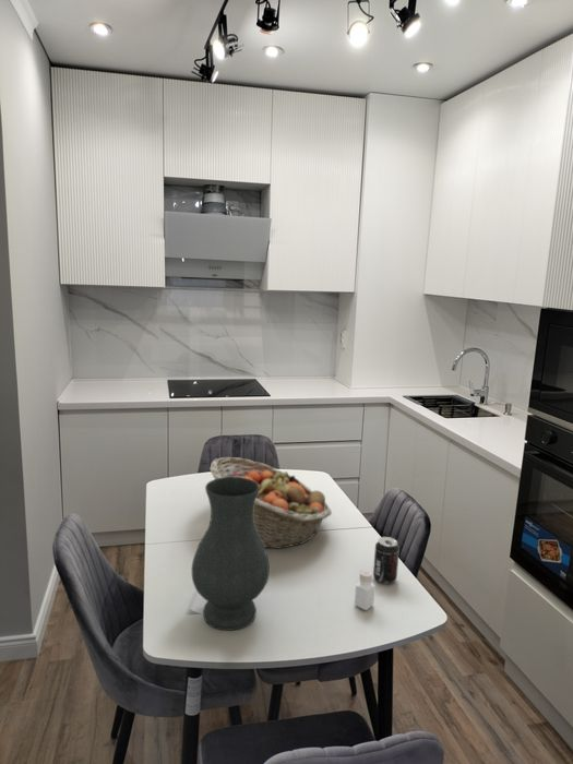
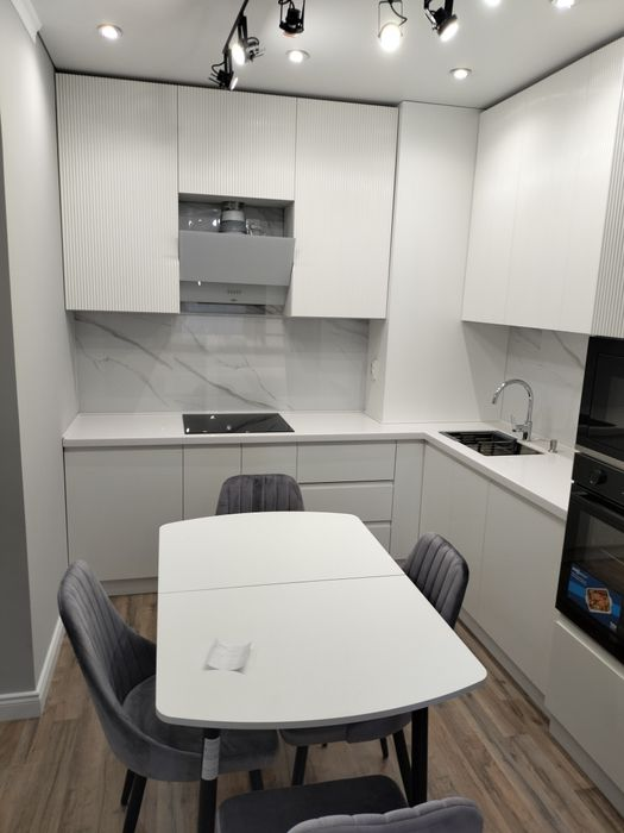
- vase (230, 551)
- beverage can (385, 560)
- fruit basket (268, 497)
- pepper shaker (365, 589)
